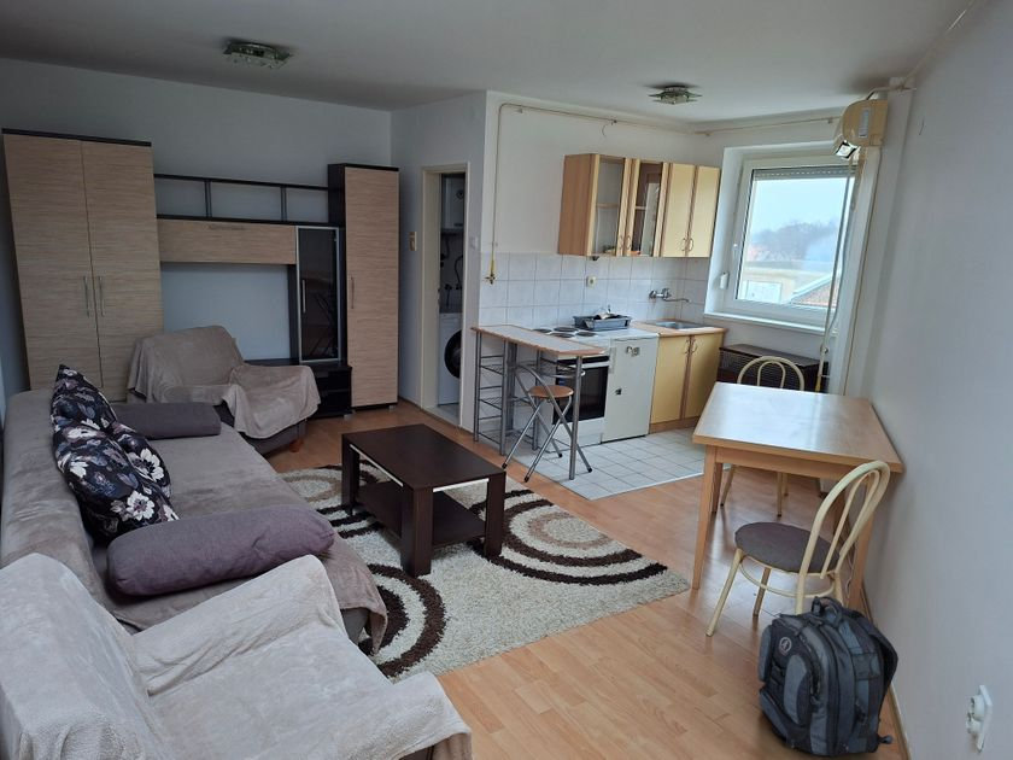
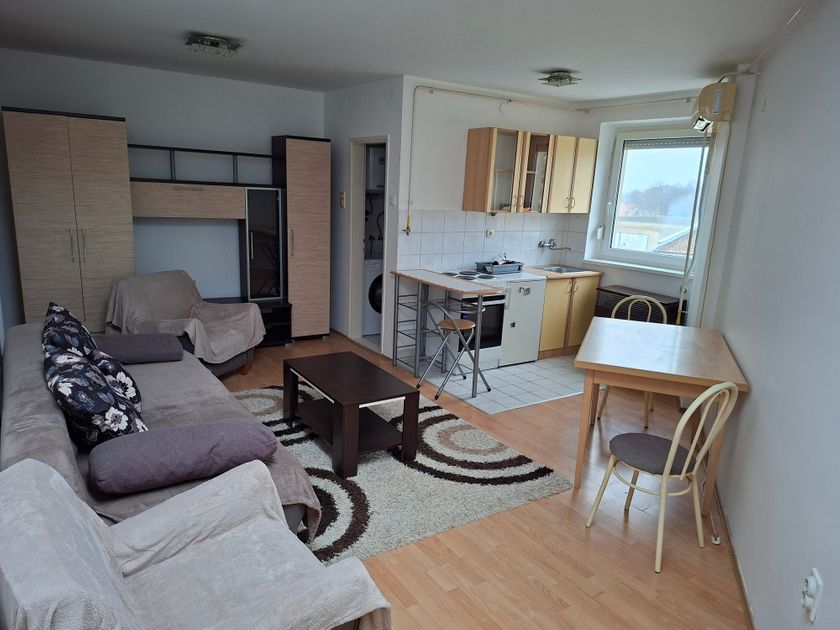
- backpack (826, 663)
